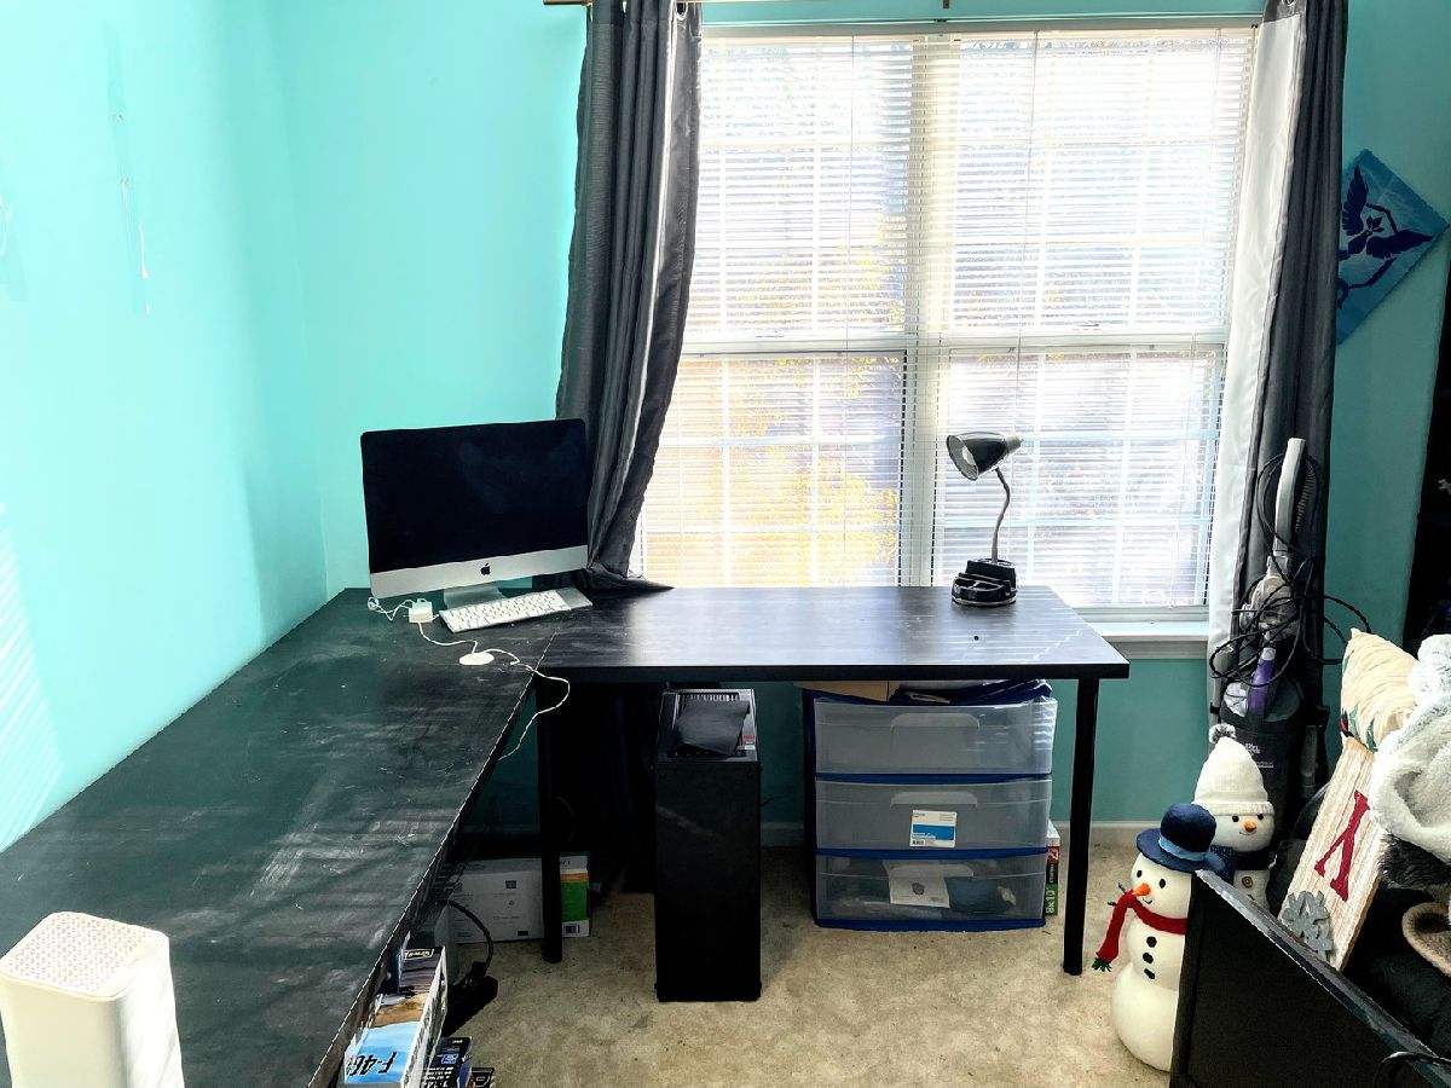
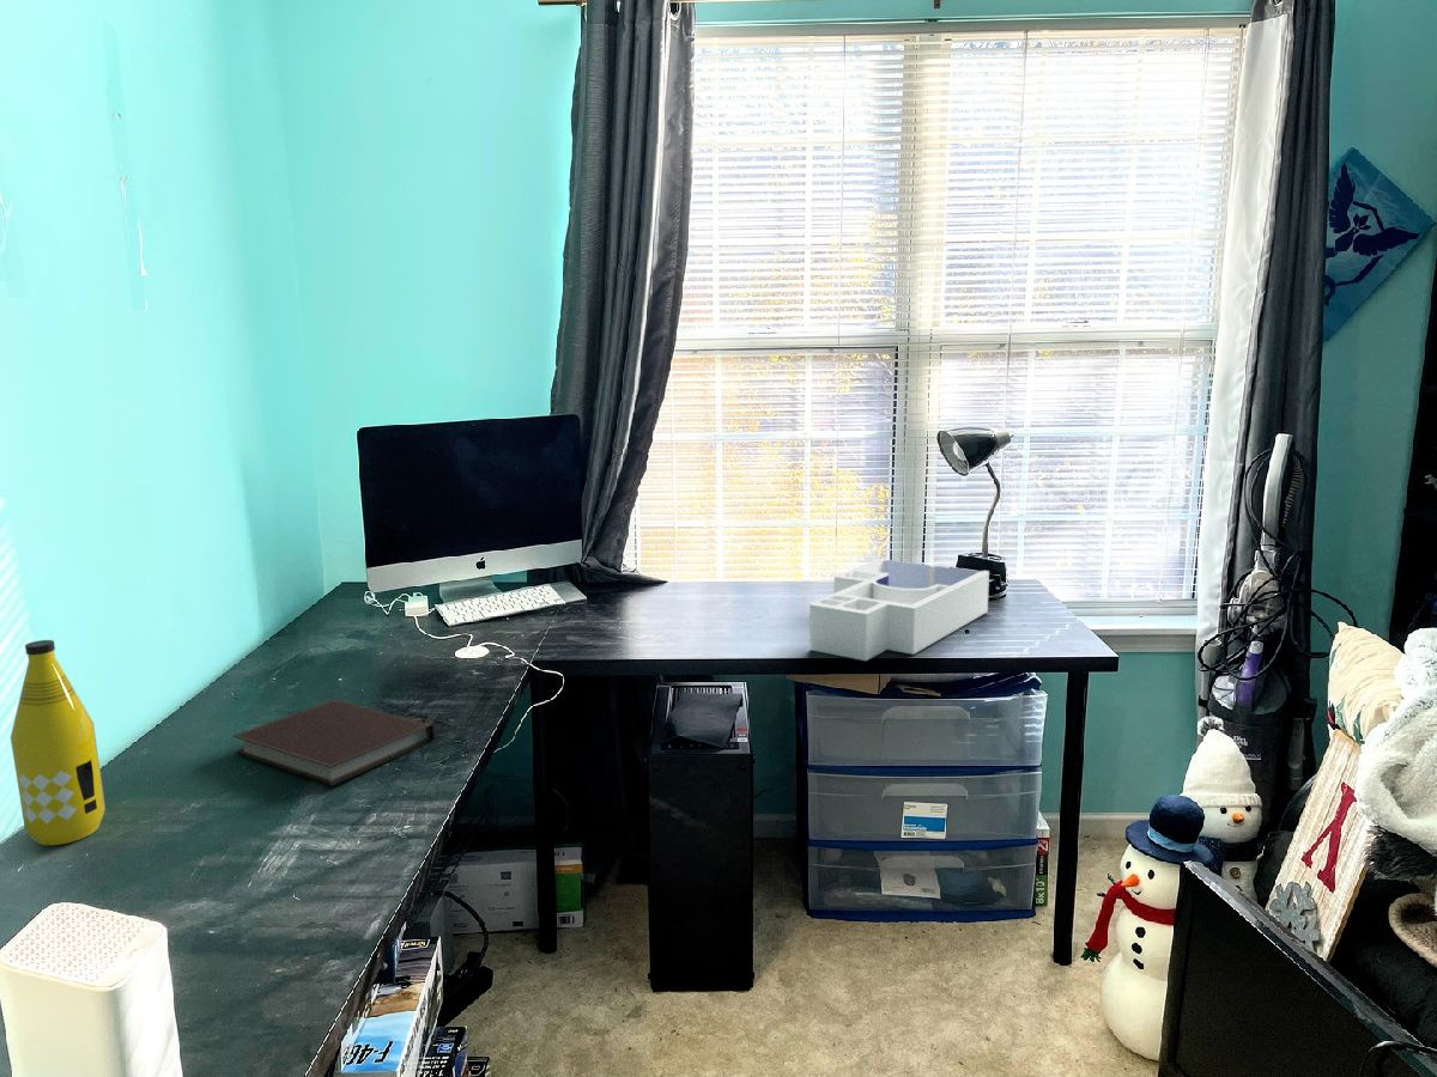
+ notebook (334, 737)
+ desk organizer (886, 604)
+ bottle (53, 740)
